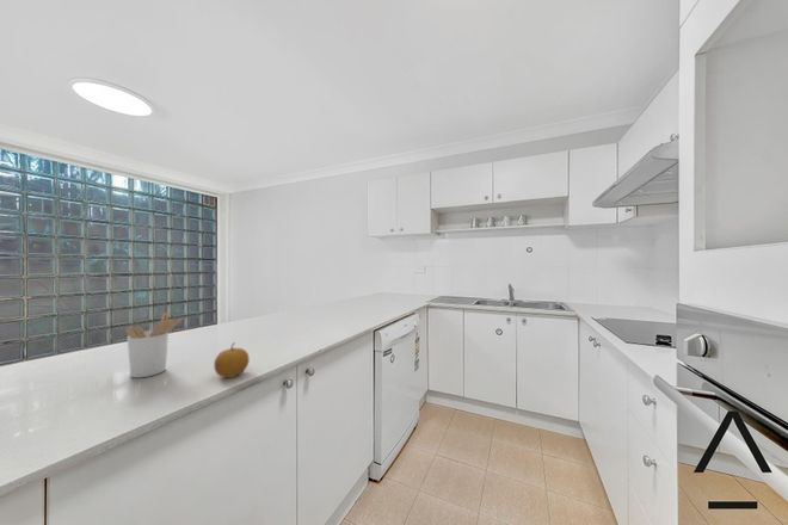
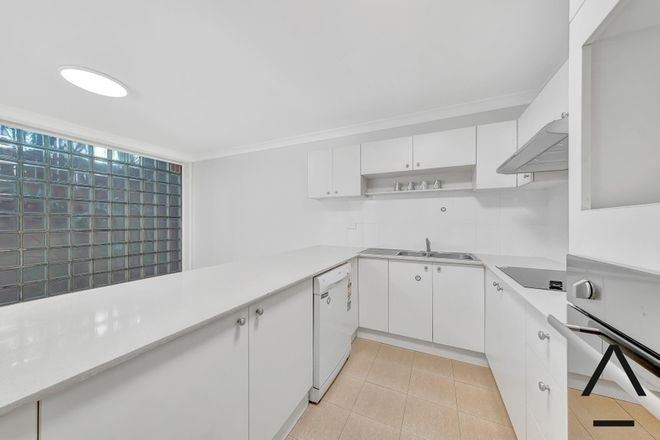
- fruit (232, 358)
- utensil holder (155, 344)
